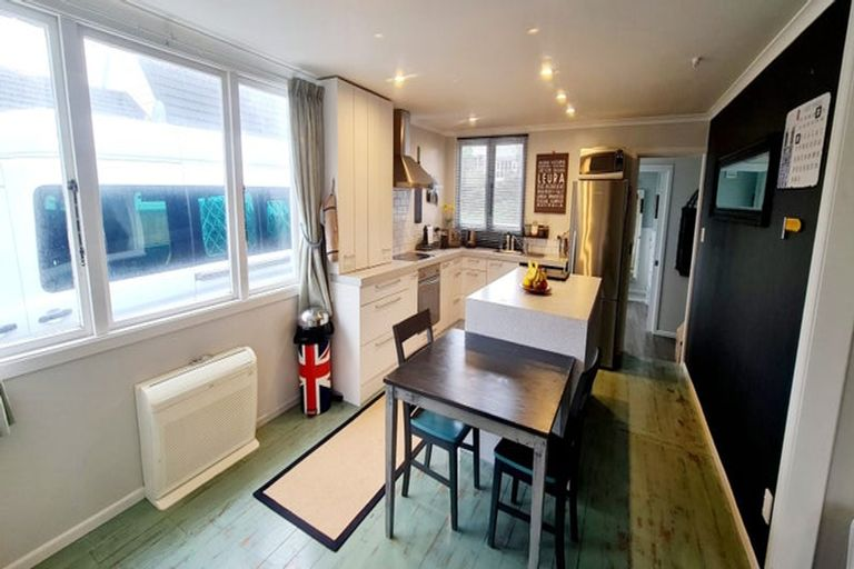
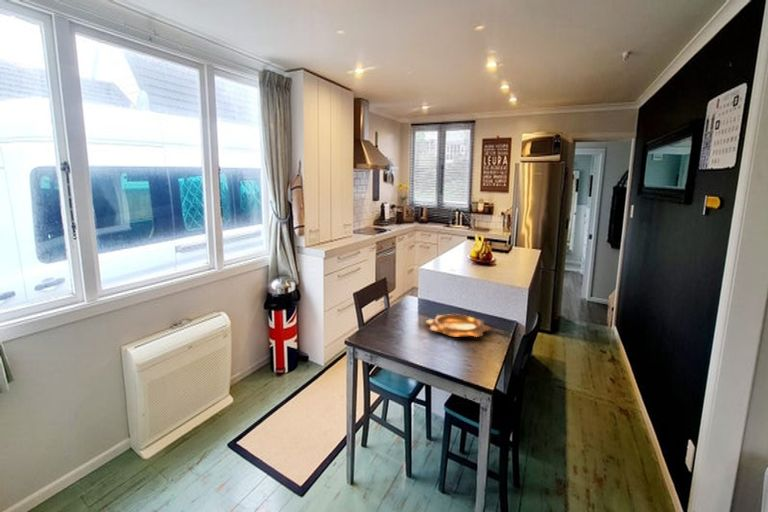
+ decorative bowl (457, 324)
